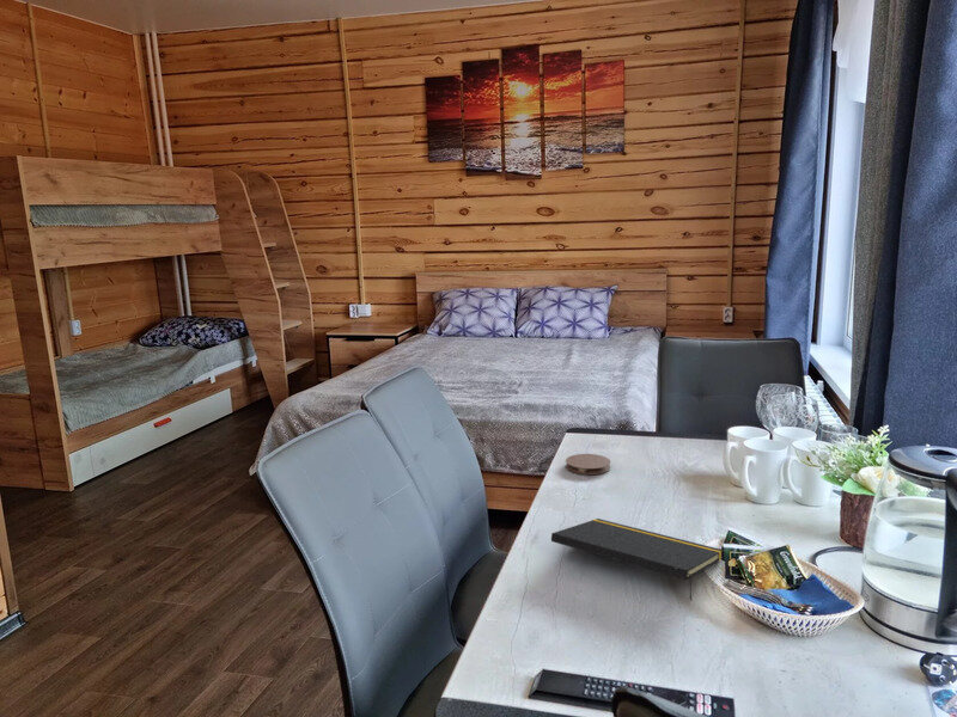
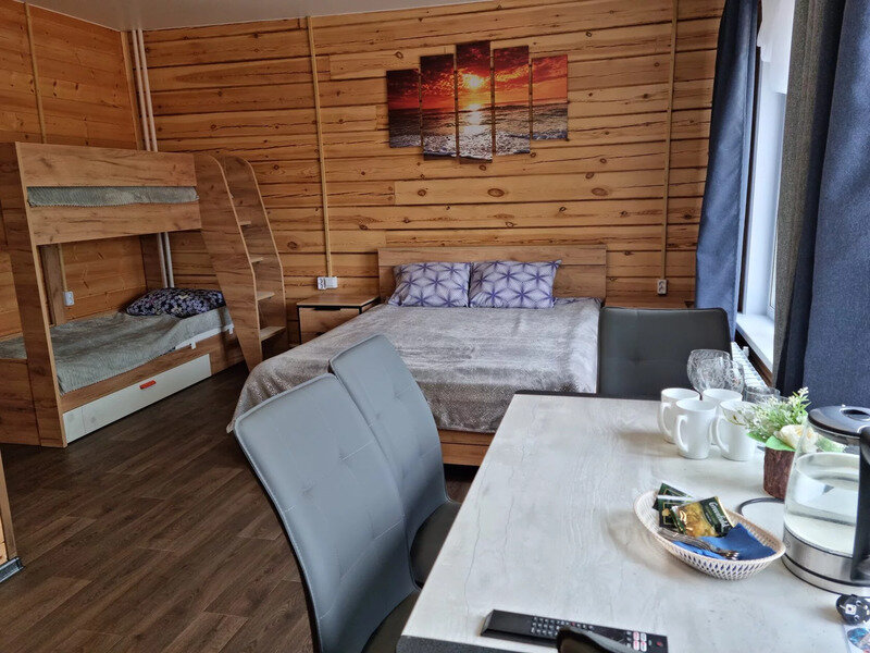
- notepad (636, 545)
- coaster (587, 464)
